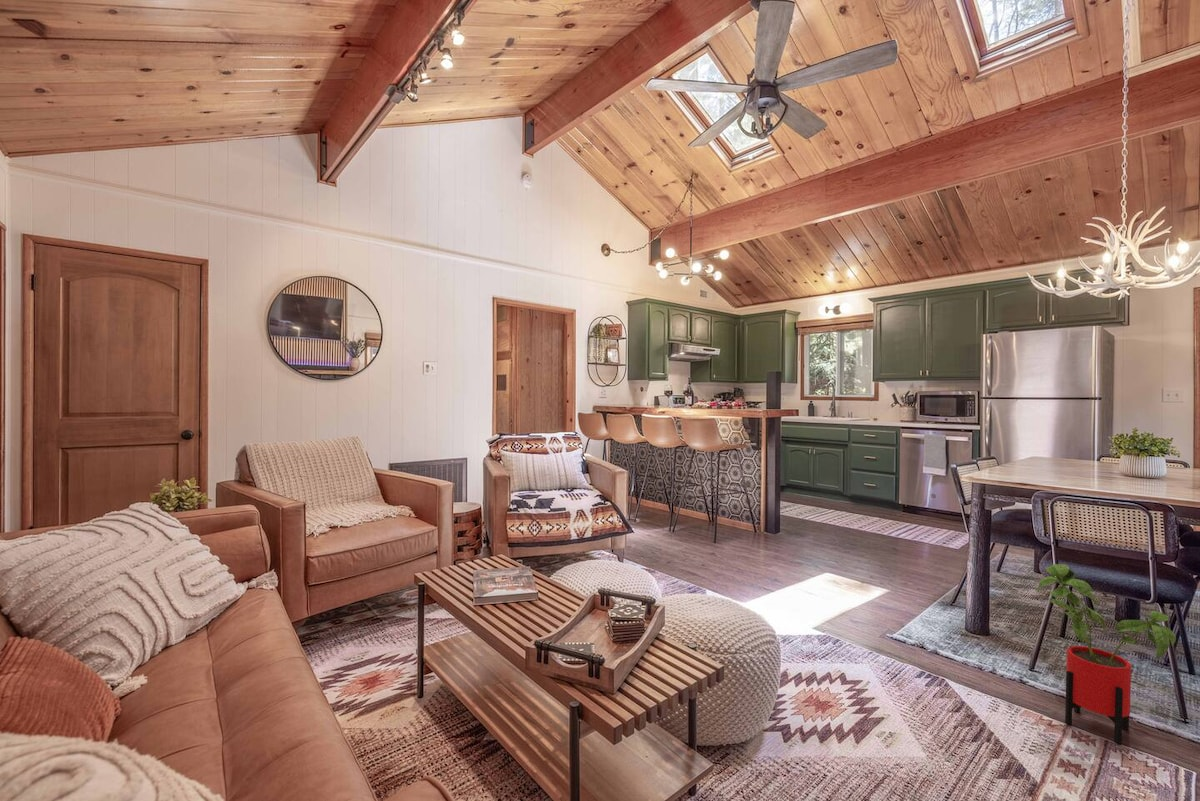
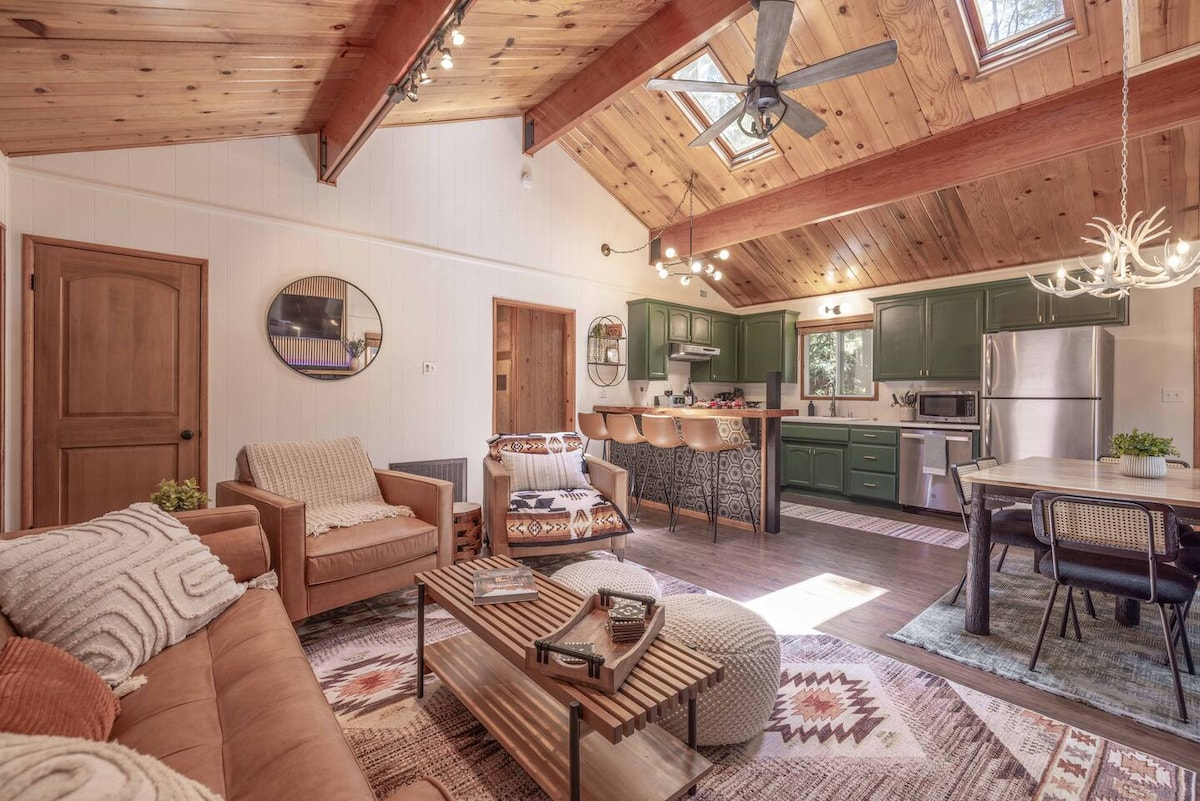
- house plant (1089, 646)
